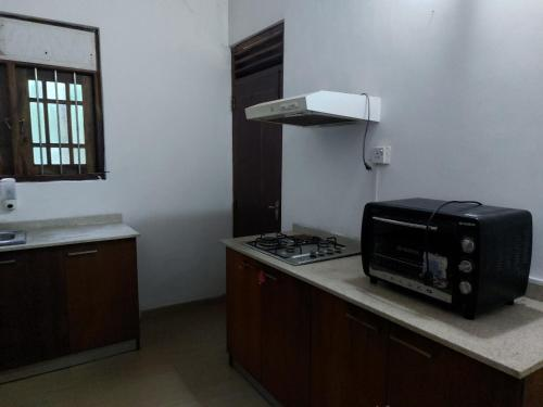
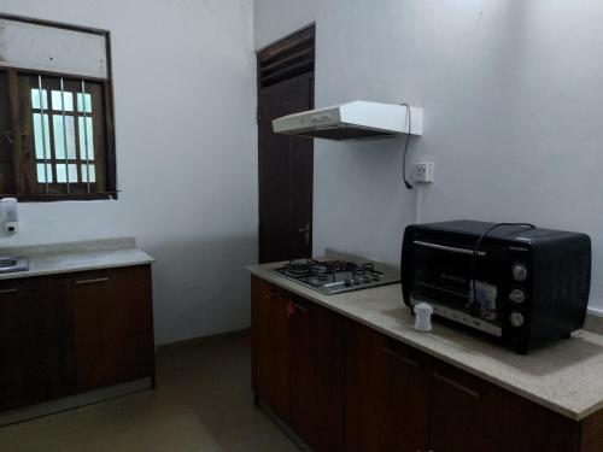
+ pepper shaker (422, 315)
